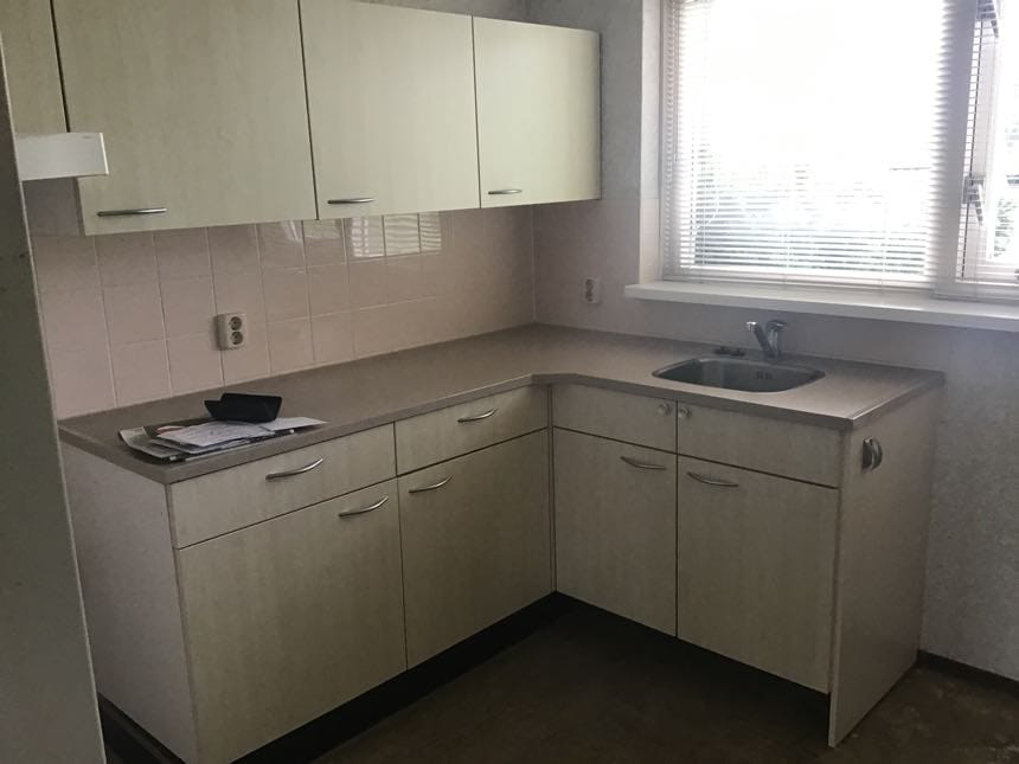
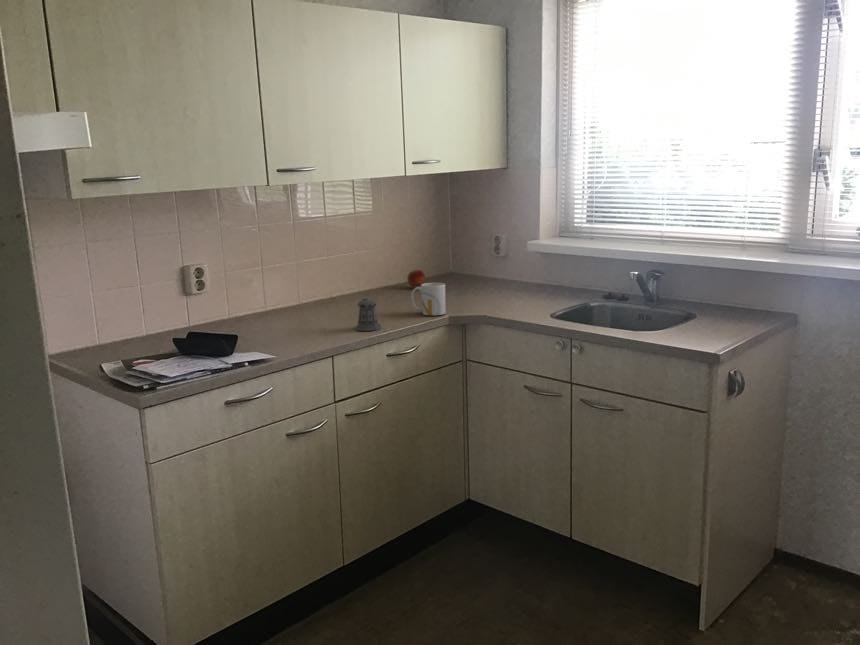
+ apple (416, 278)
+ mug (428, 299)
+ pepper shaker (367, 314)
